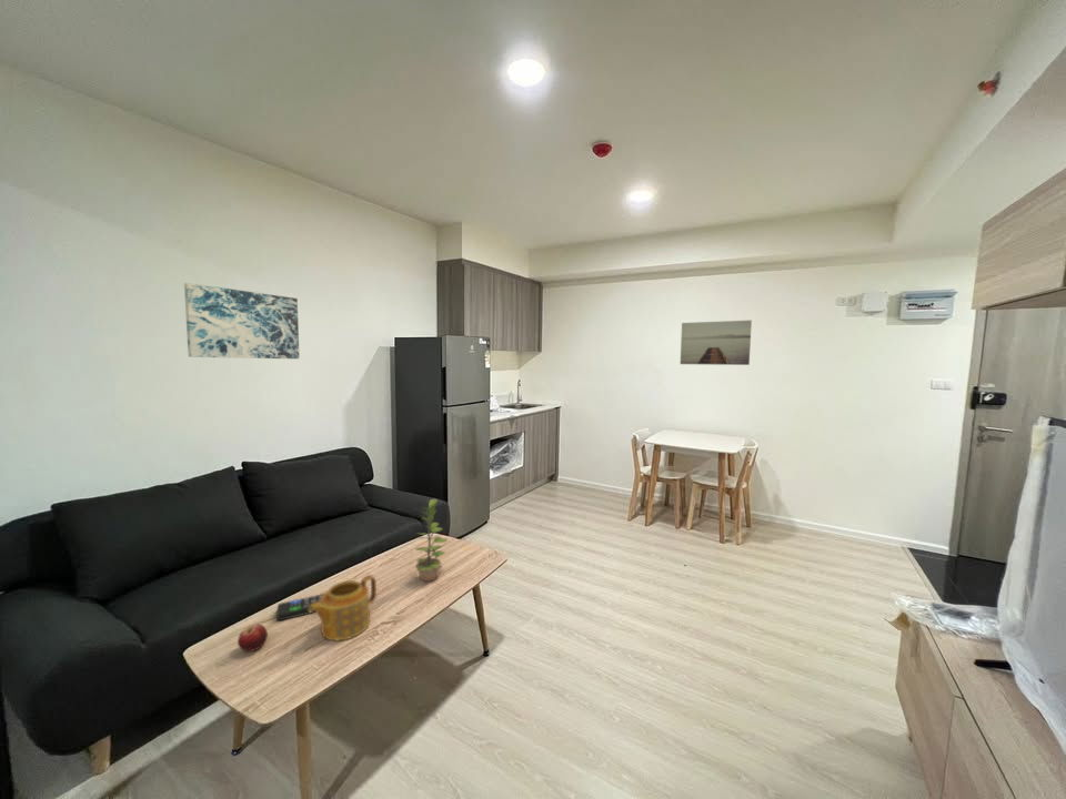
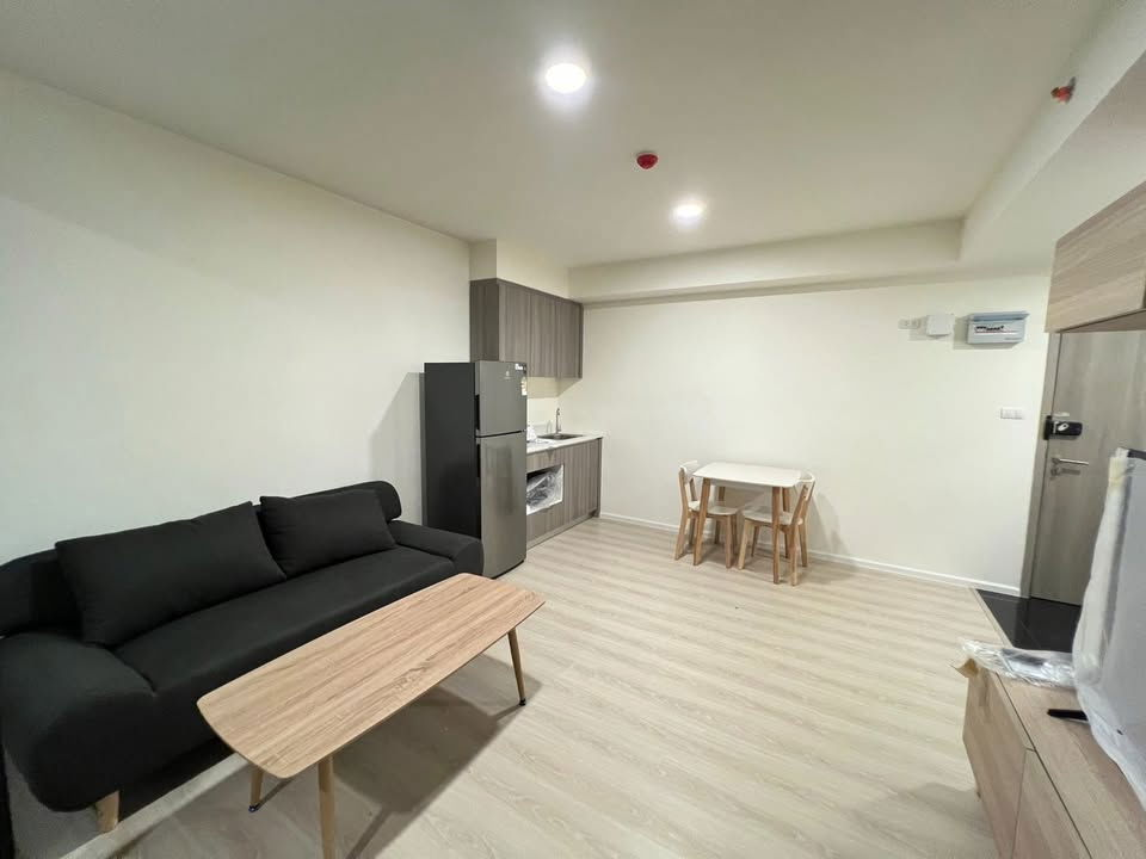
- fruit (253, 637)
- remote control (309, 604)
- teapot (343, 608)
- wall art (714, 343)
- plant (430, 538)
- wall art (247, 324)
